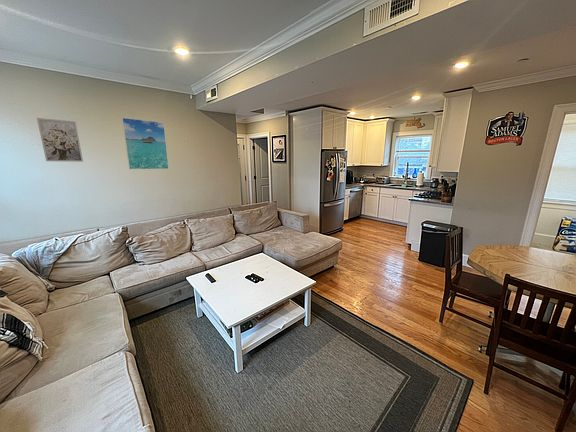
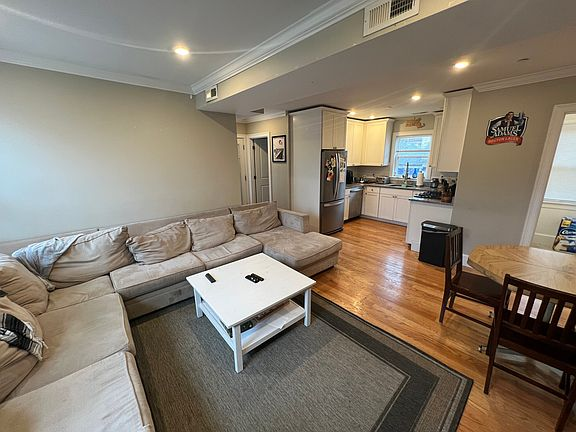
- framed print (146, 145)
- wall art (61, 141)
